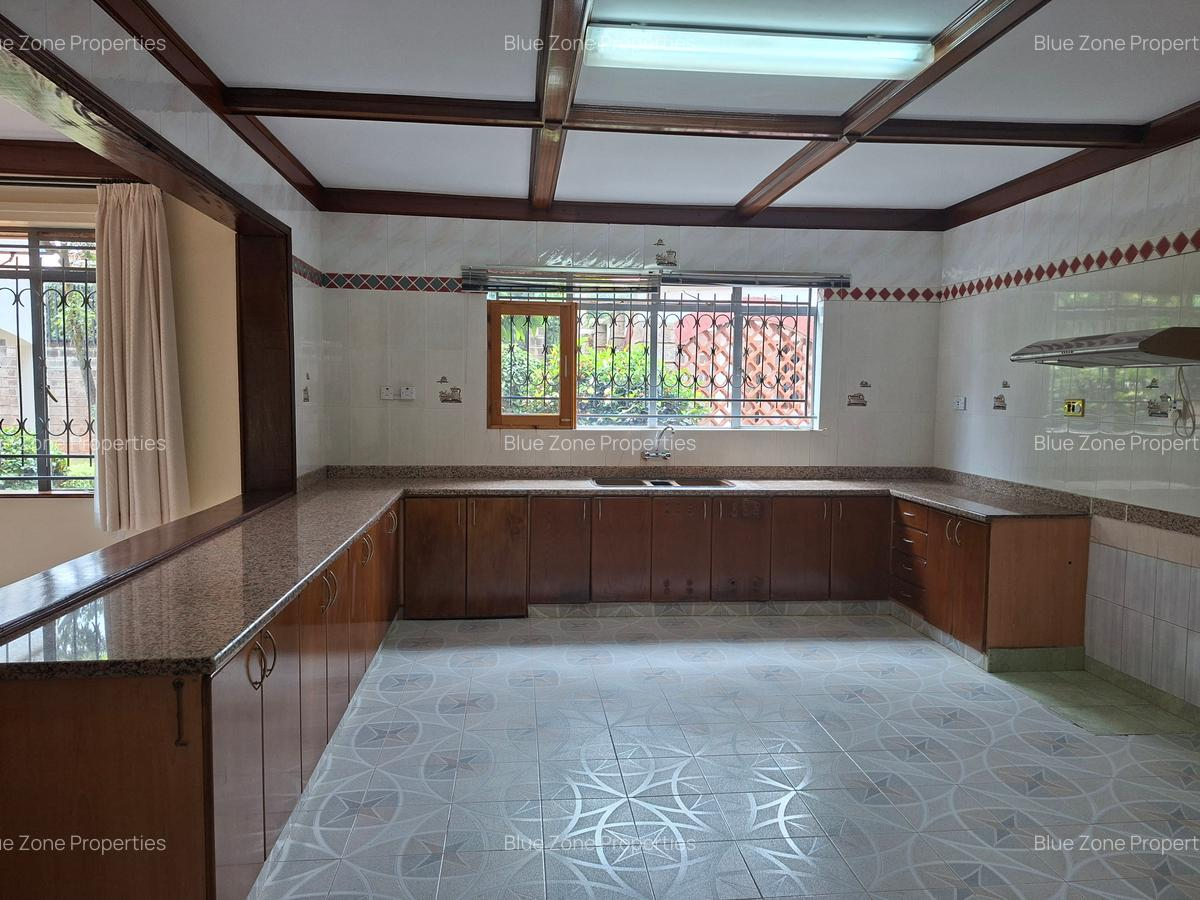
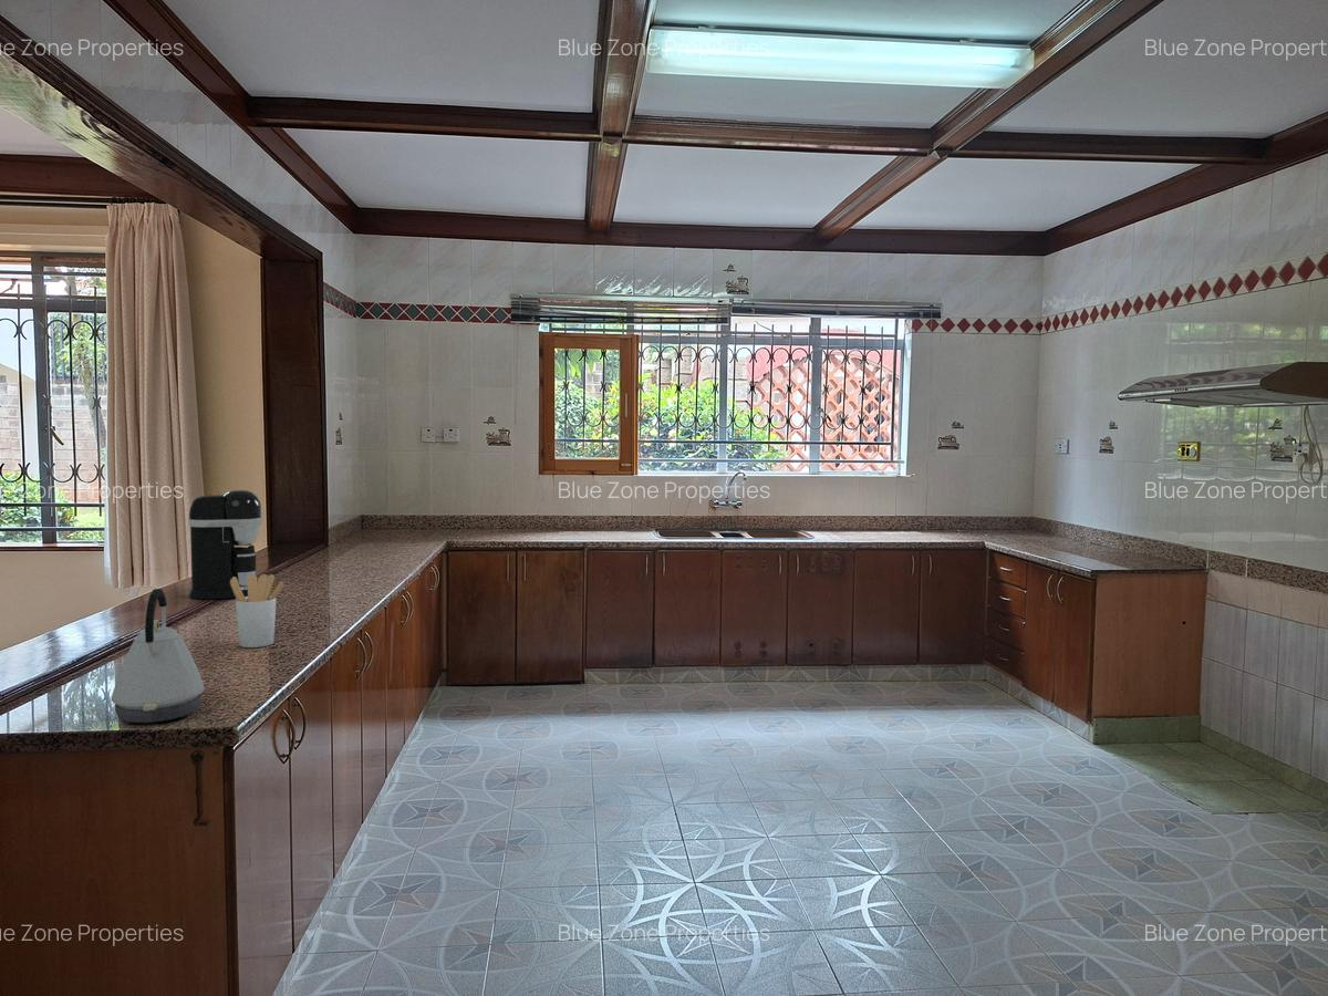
+ kettle (157, 651)
+ coffee maker (226, 542)
+ utensil holder (257, 608)
